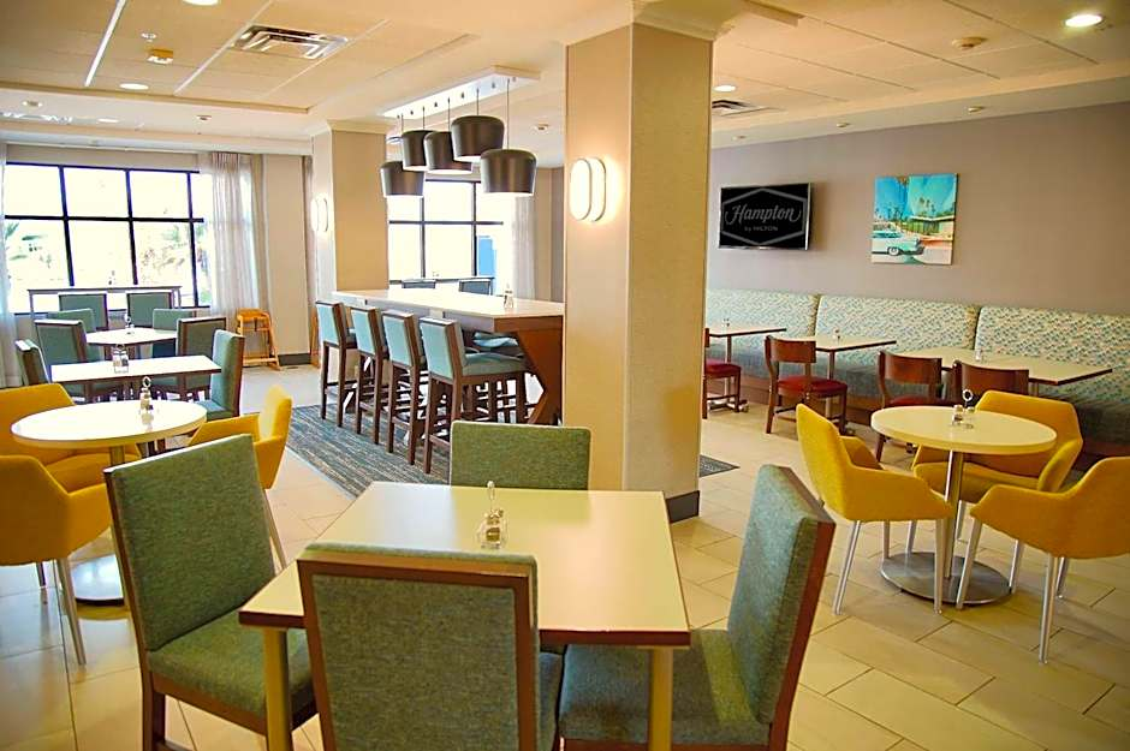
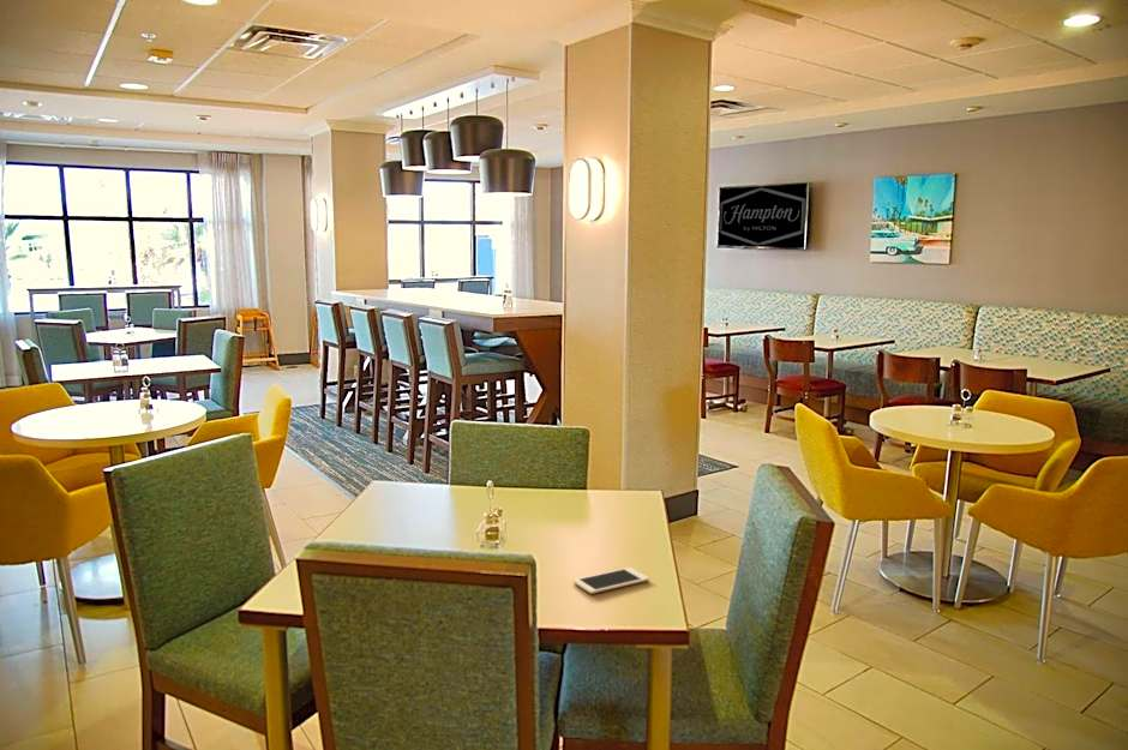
+ cell phone (611, 580)
